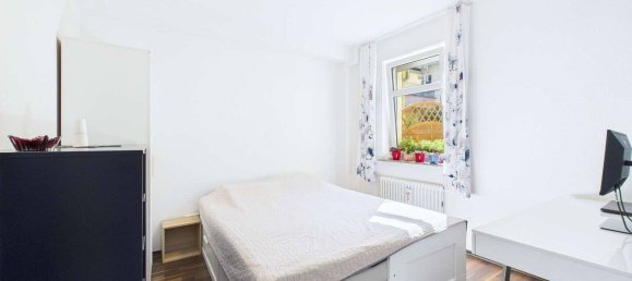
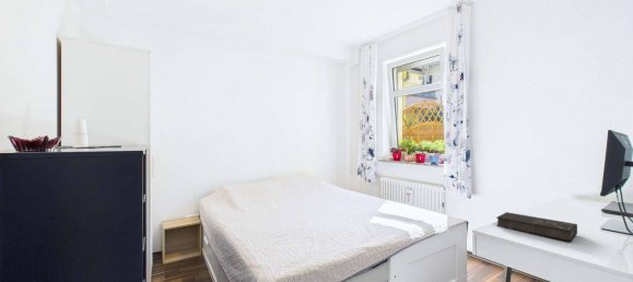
+ notebook (535, 224)
